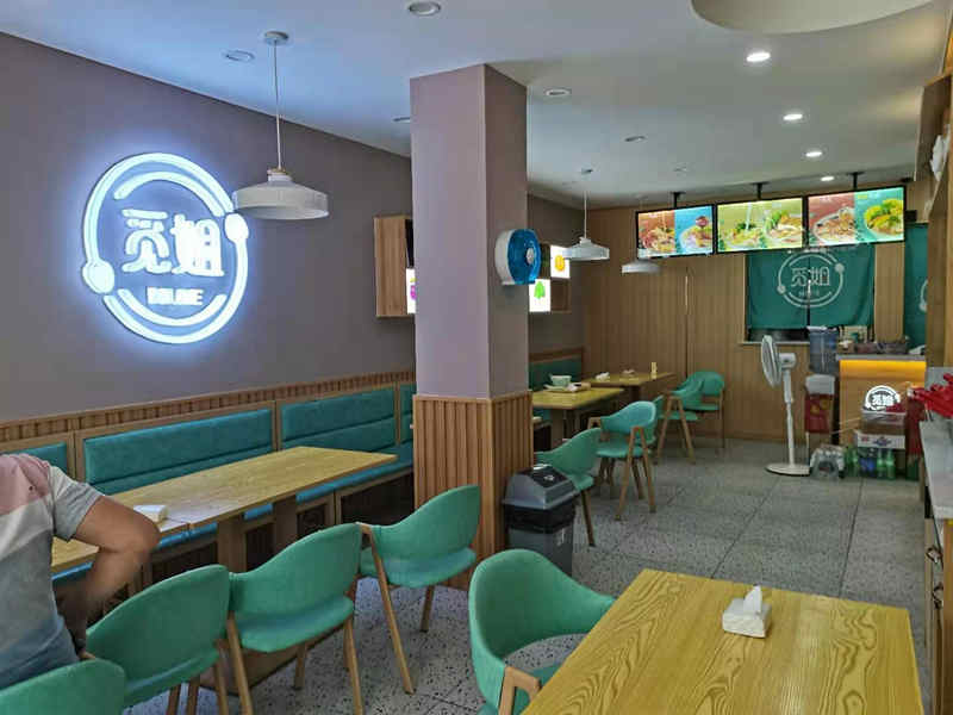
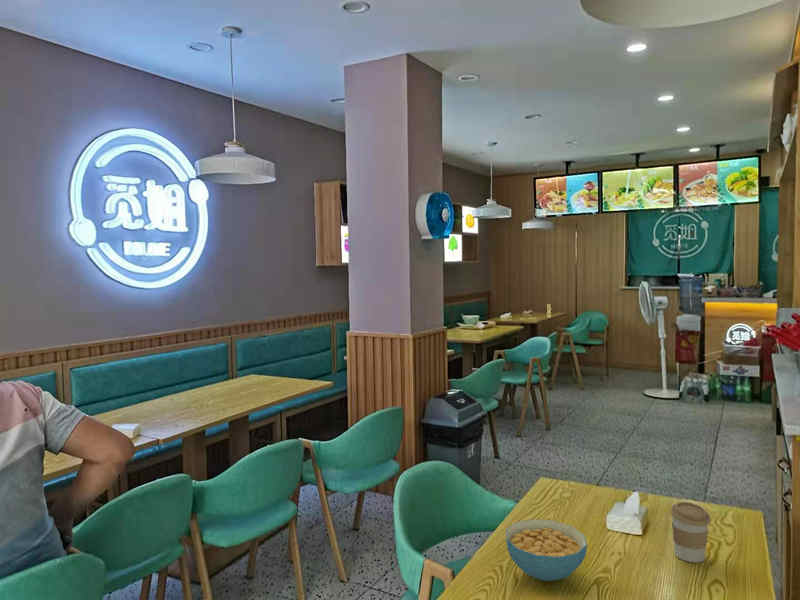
+ coffee cup (689, 531)
+ cereal bowl (545, 555)
